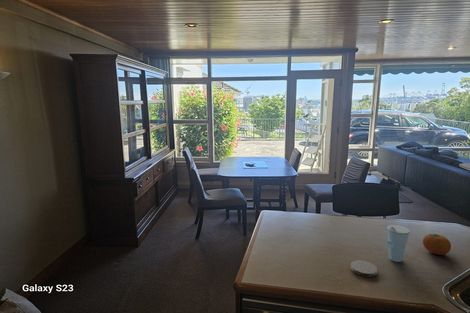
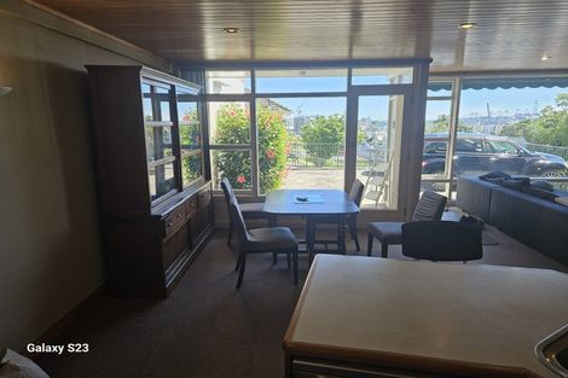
- fruit (436, 244)
- coaster (363, 268)
- cup (397, 242)
